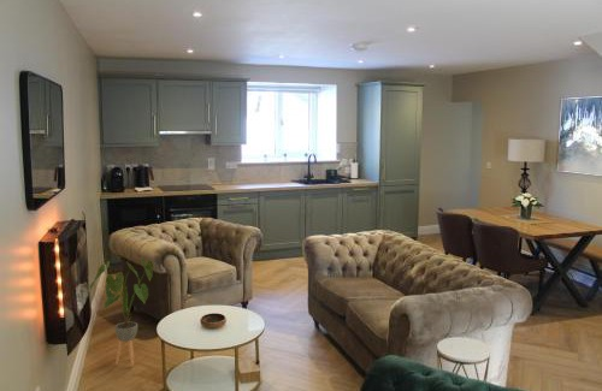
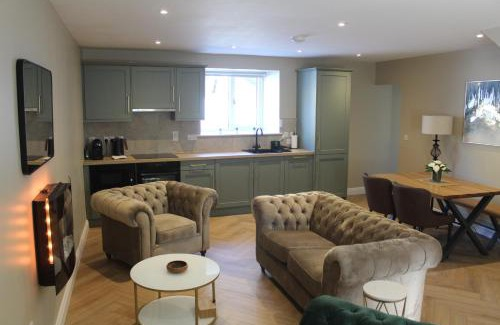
- house plant (123, 310)
